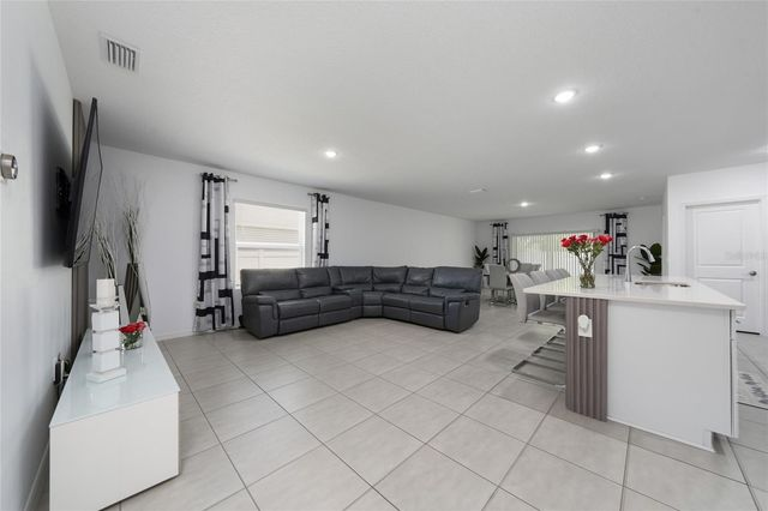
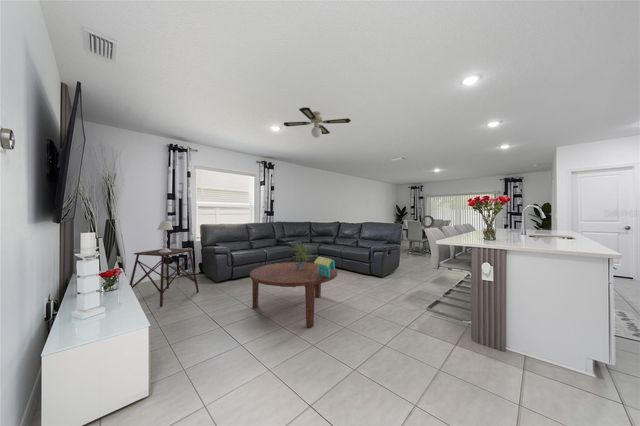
+ ceiling fan (316, 125)
+ table lamp (165, 236)
+ coffee table (294, 286)
+ side table (163, 273)
+ potted plant (302, 254)
+ decorative box (324, 266)
